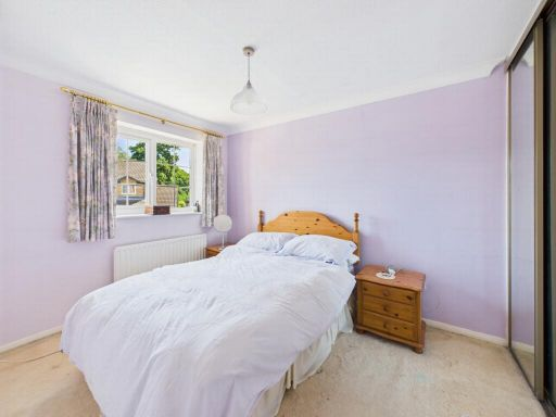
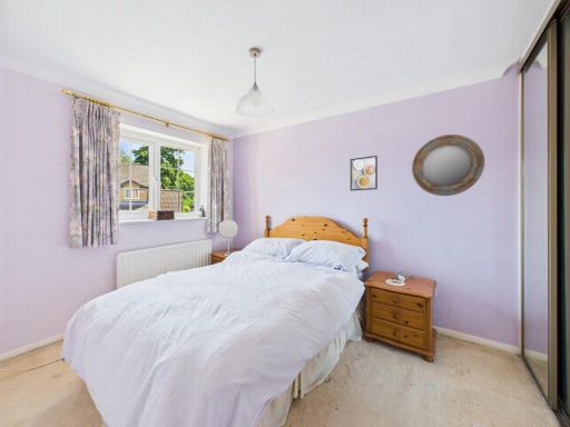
+ home mirror (445, 165)
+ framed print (363, 173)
